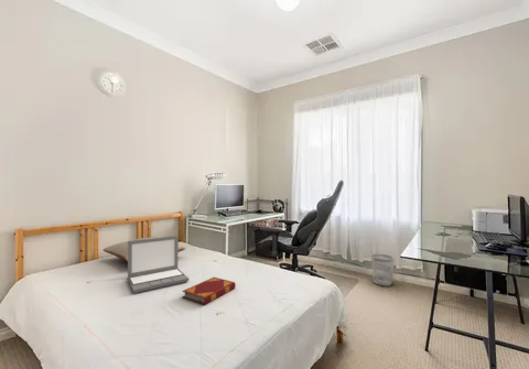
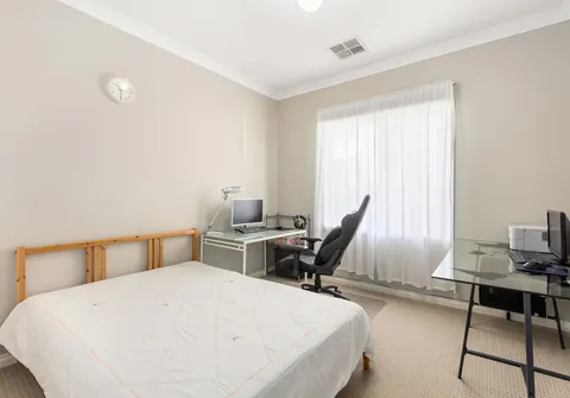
- laptop (158, 261)
- pillow (142, 239)
- hardback book (209, 289)
- wastebasket (382, 269)
